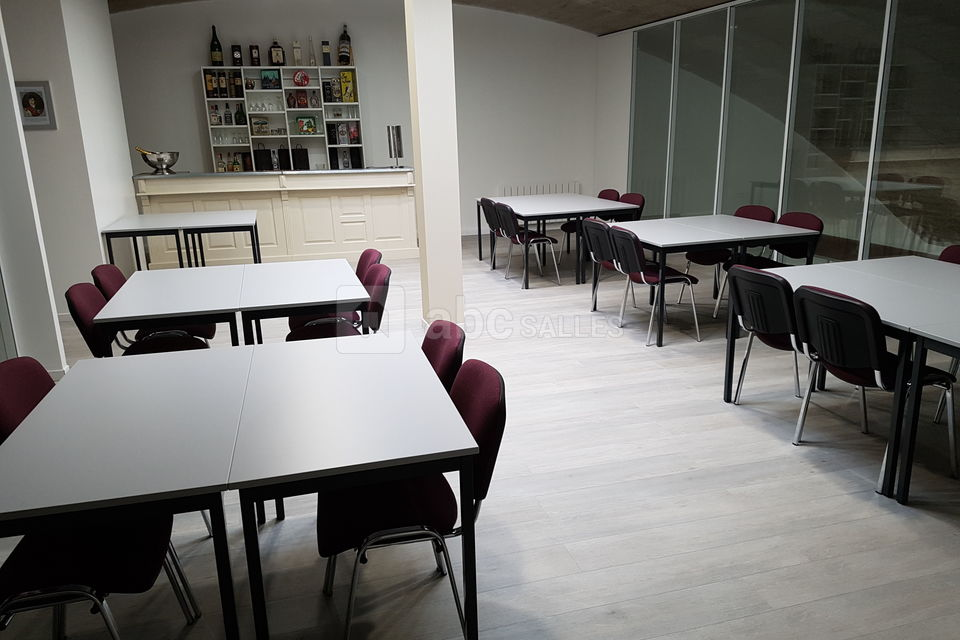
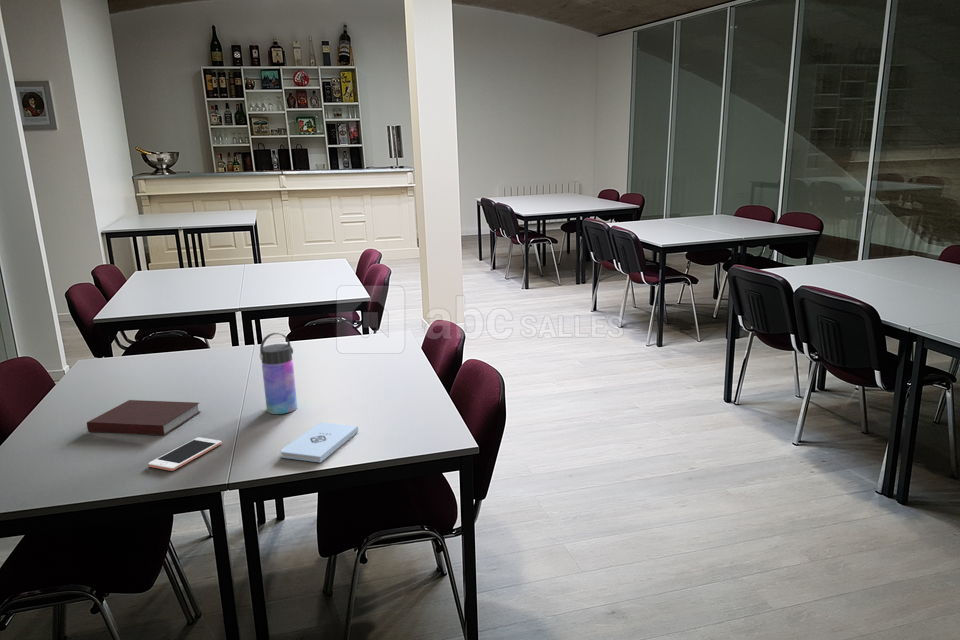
+ notepad (320, 441)
+ cell phone (186, 453)
+ water bottle (278, 371)
+ notebook (145, 416)
